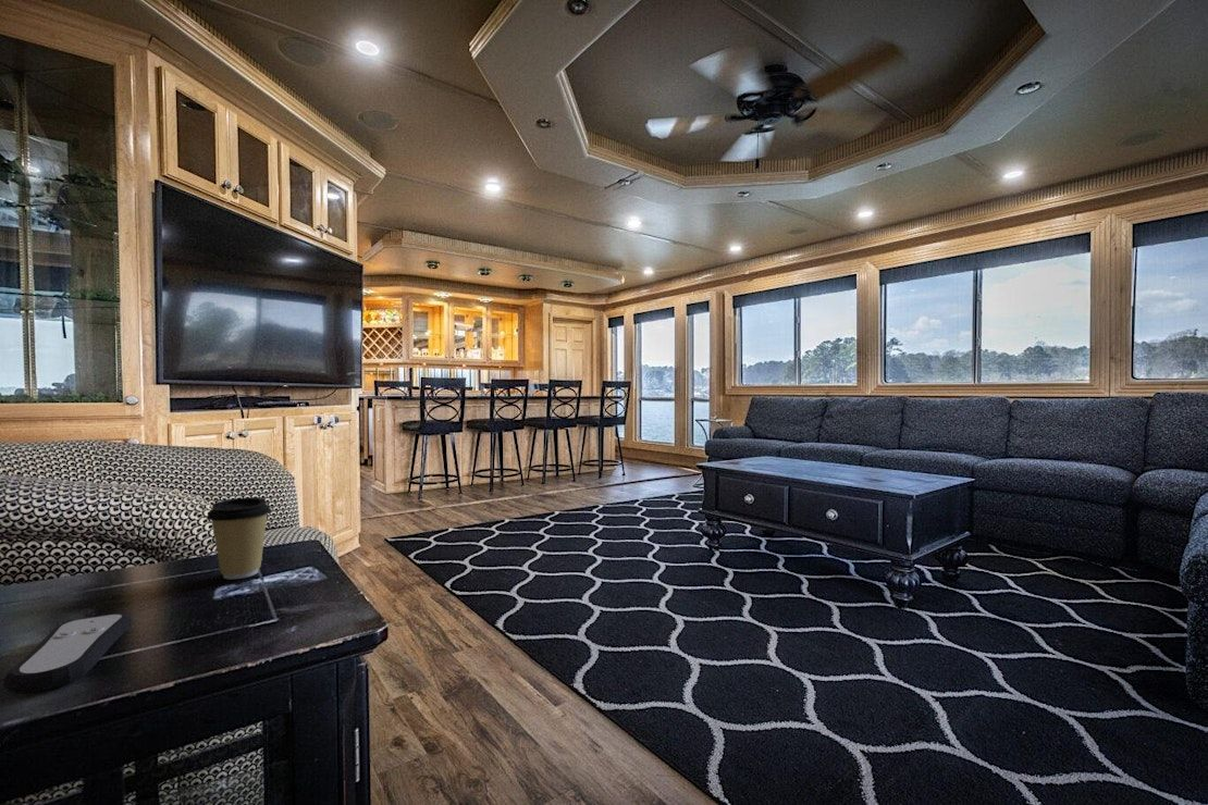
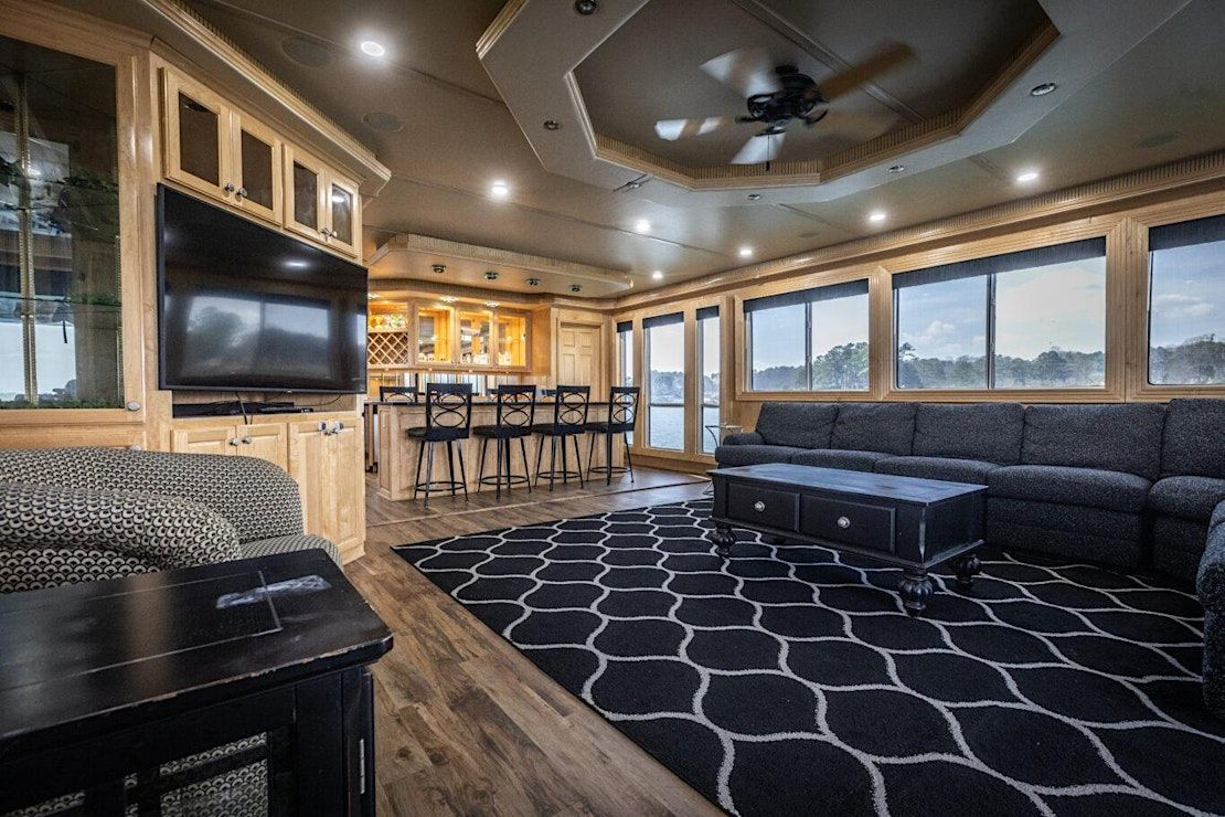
- coffee cup (239, 537)
- remote control (72, 648)
